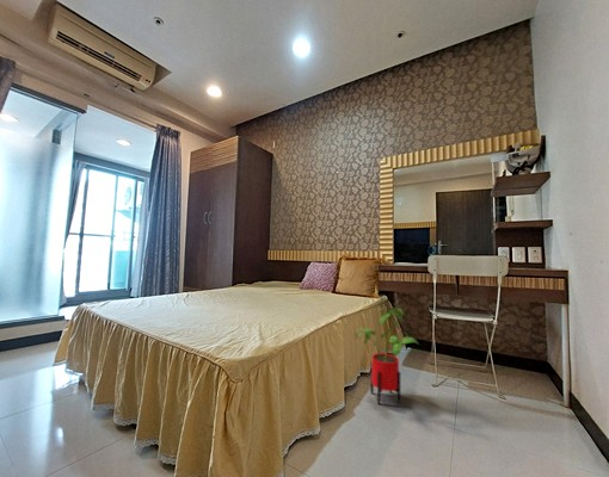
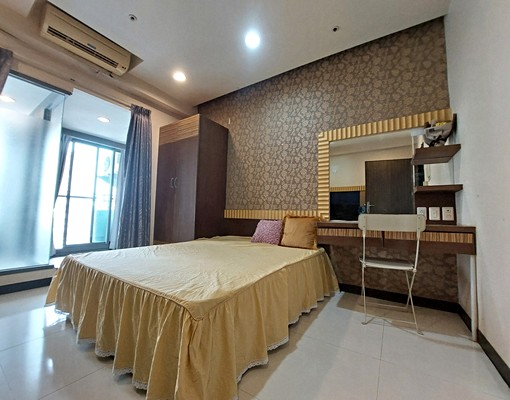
- house plant (386, 352)
